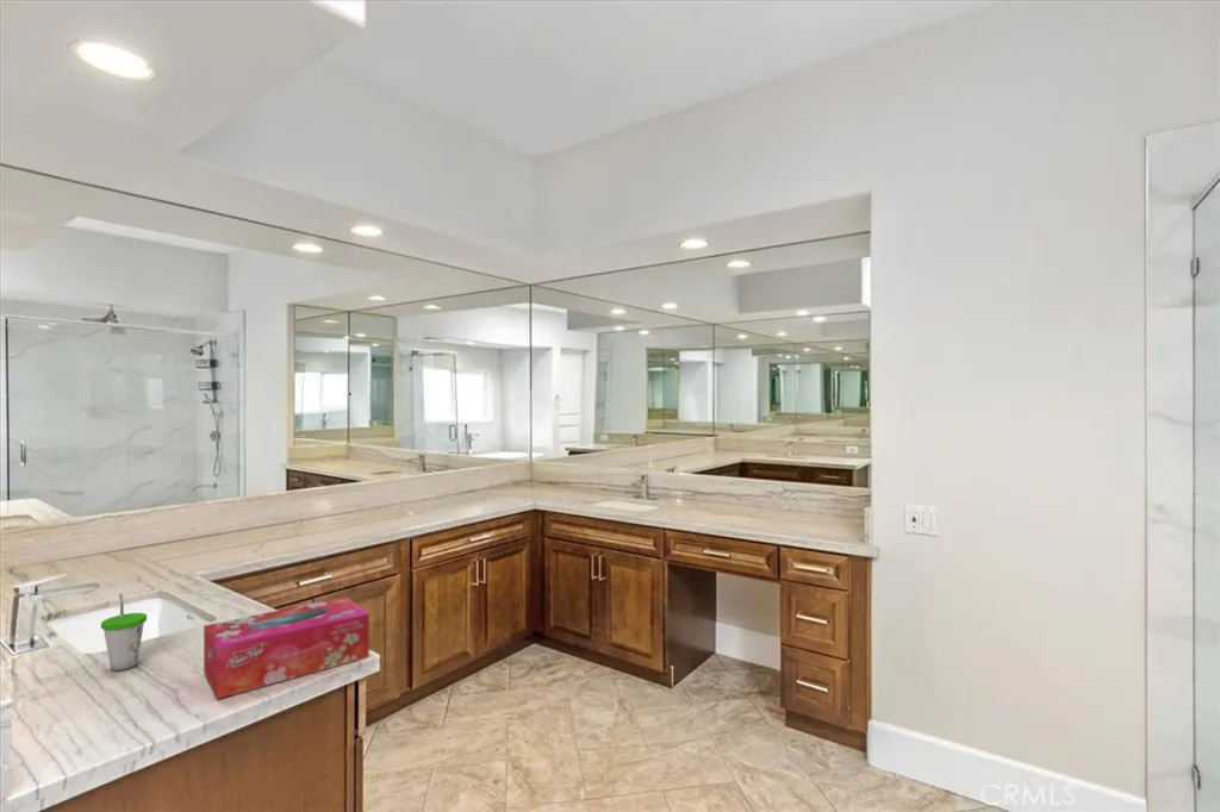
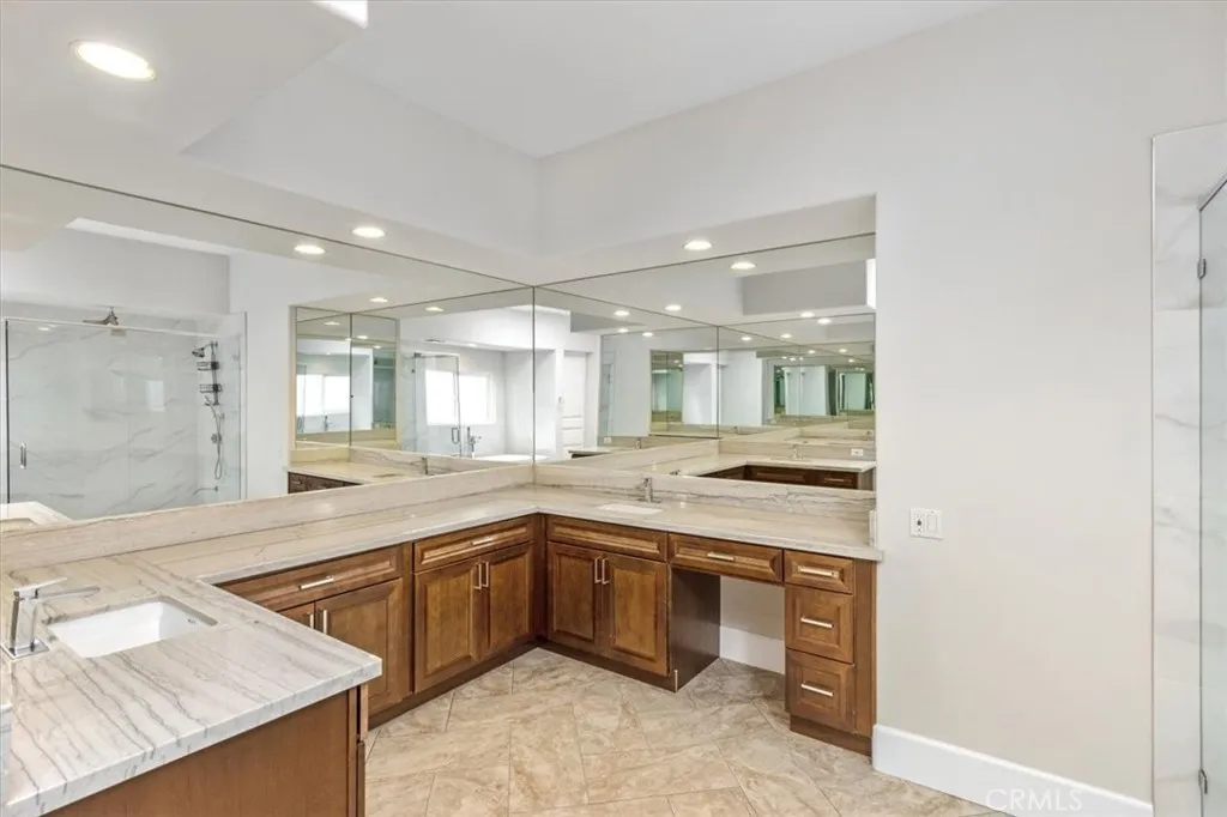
- tissue box (288, 642)
- cup (124, 631)
